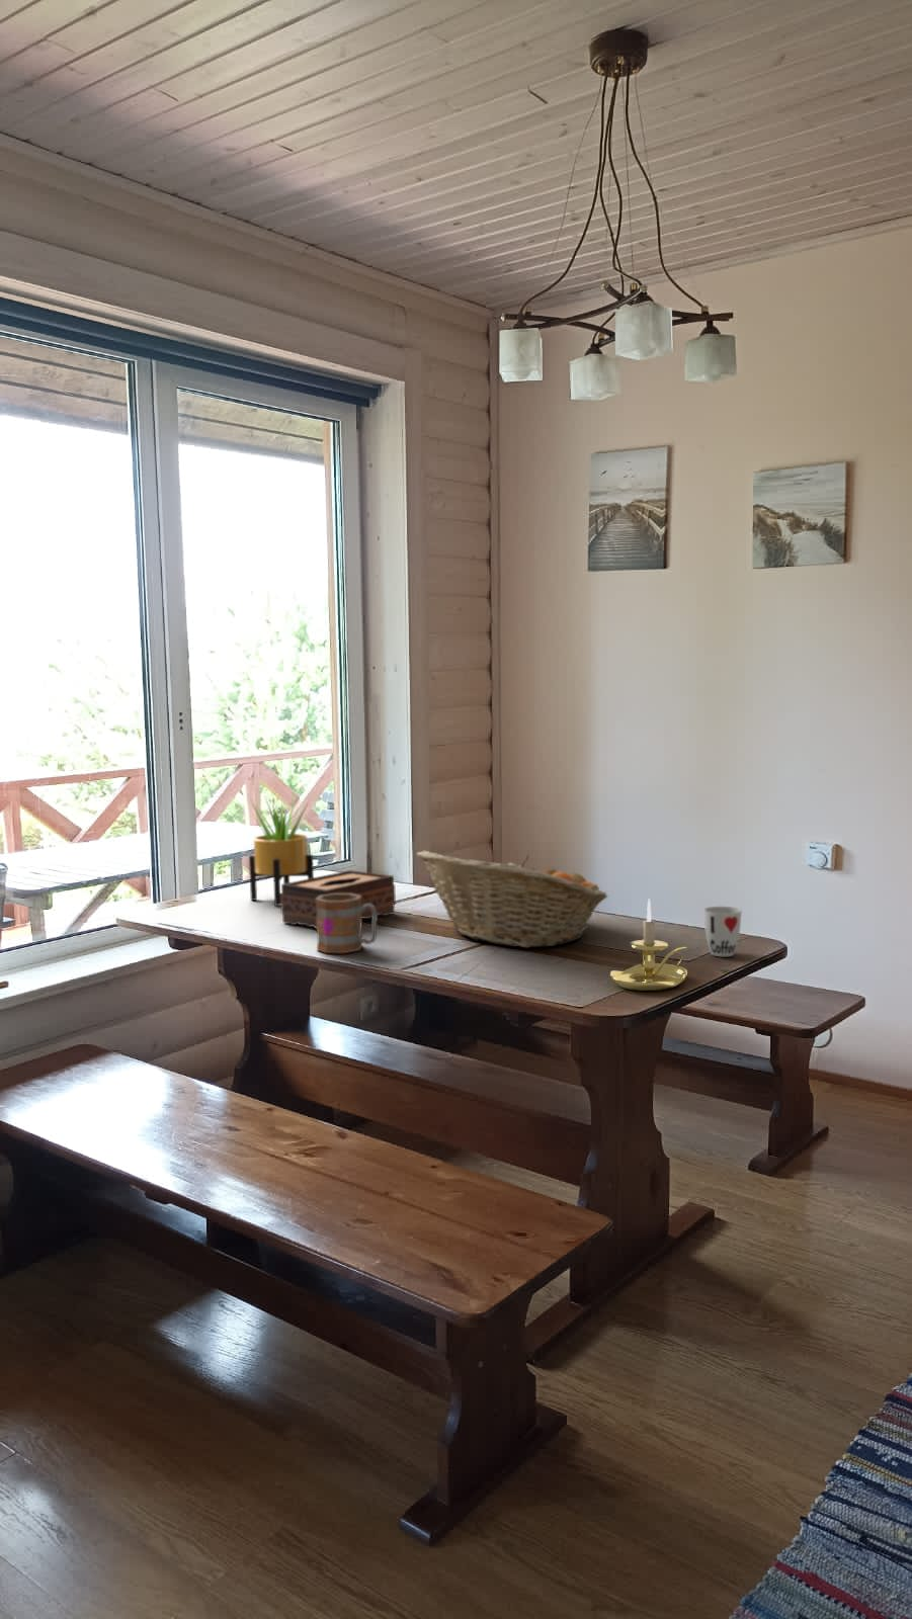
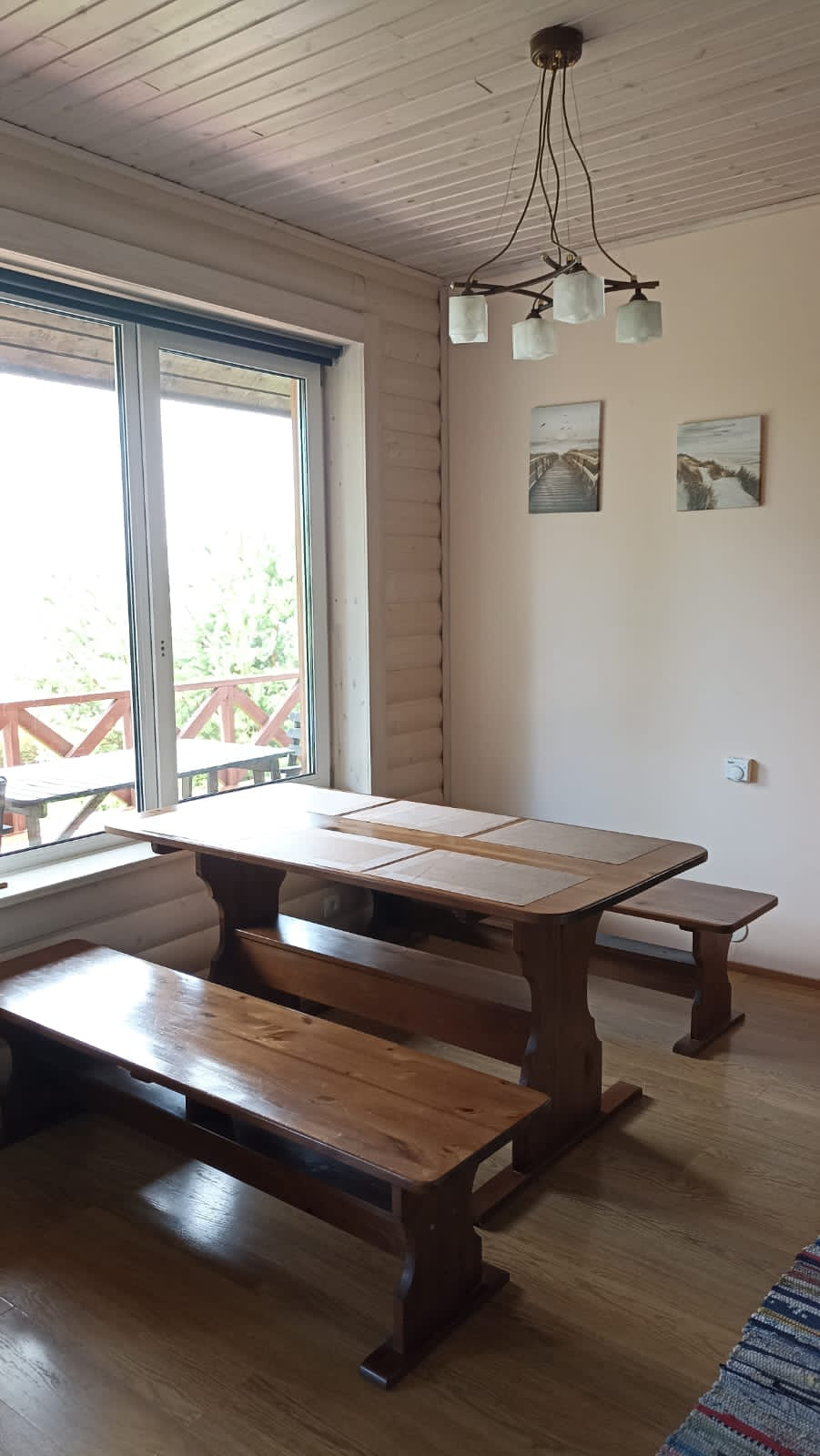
- fruit basket (510, 891)
- tissue box (338, 893)
- mug (347, 923)
- potted plant (280, 846)
- candle holder (653, 938)
- cup (722, 932)
